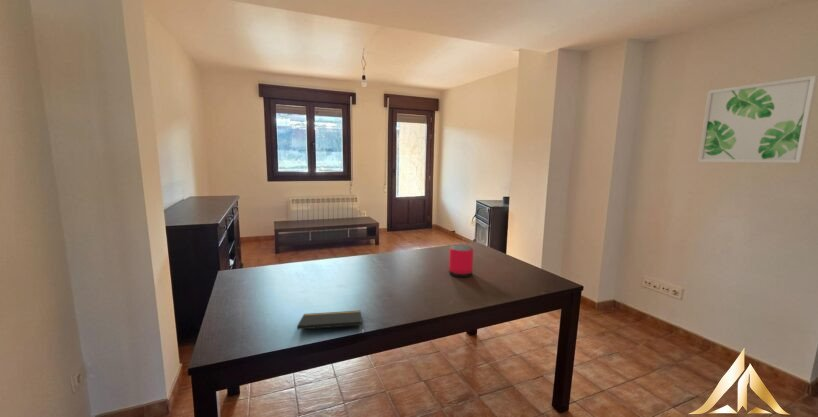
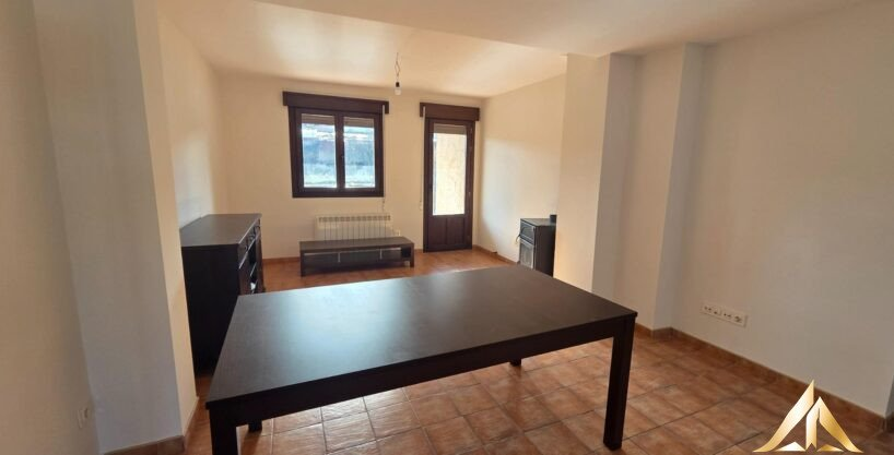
- wall art (751, 123)
- notepad (331, 319)
- speaker (461, 260)
